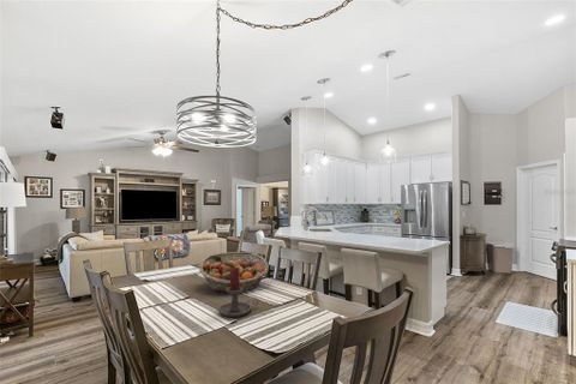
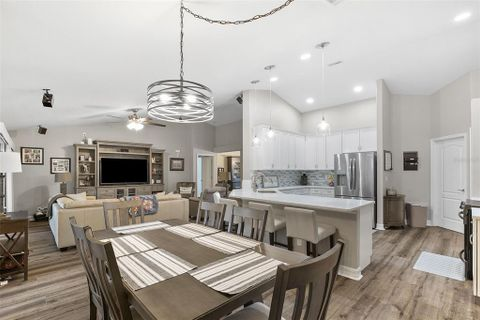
- candle holder (239, 288)
- fruit basket (232, 268)
